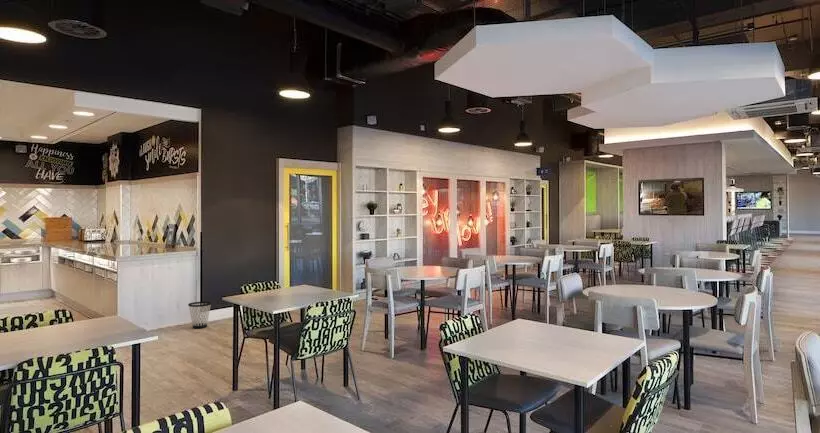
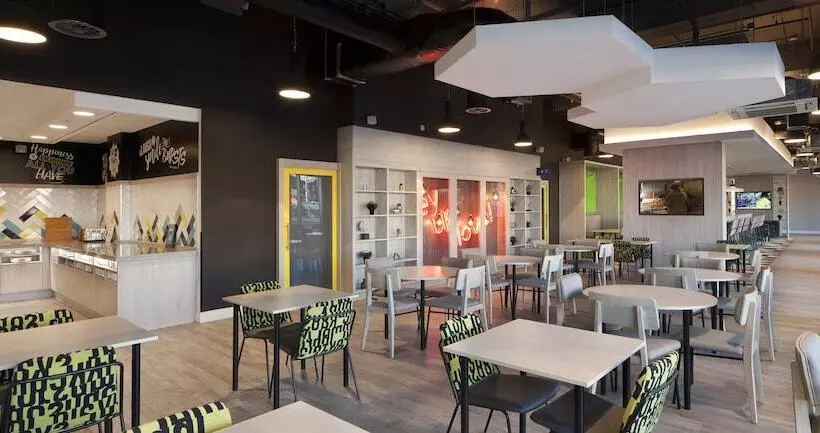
- wastebasket (199, 315)
